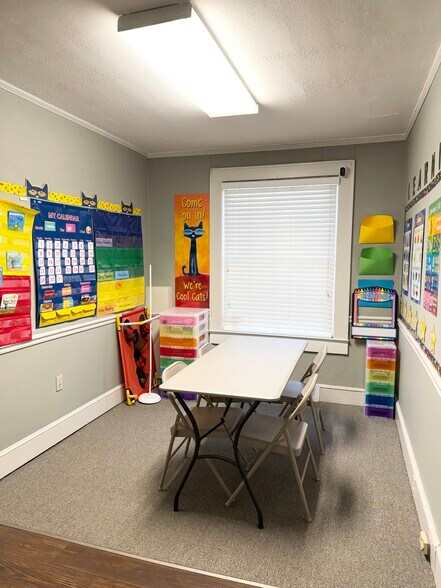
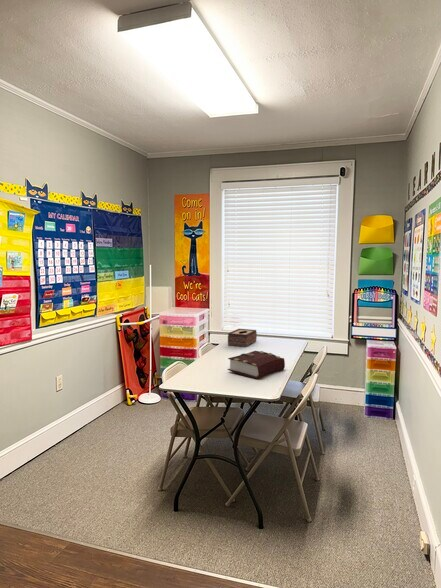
+ book (256, 363)
+ tissue box (242, 337)
